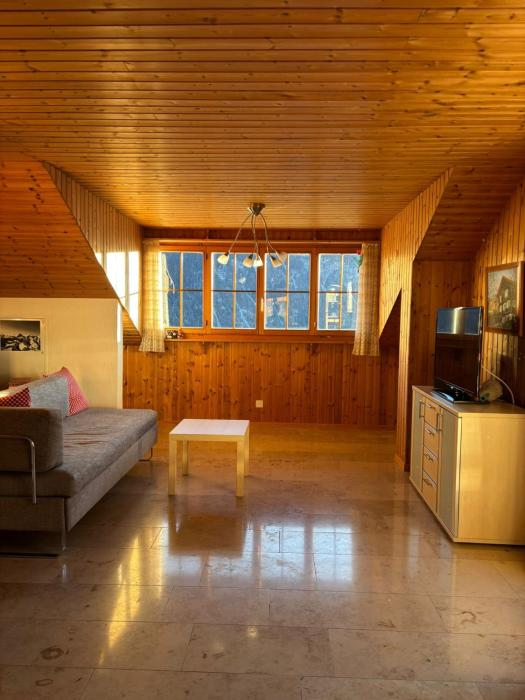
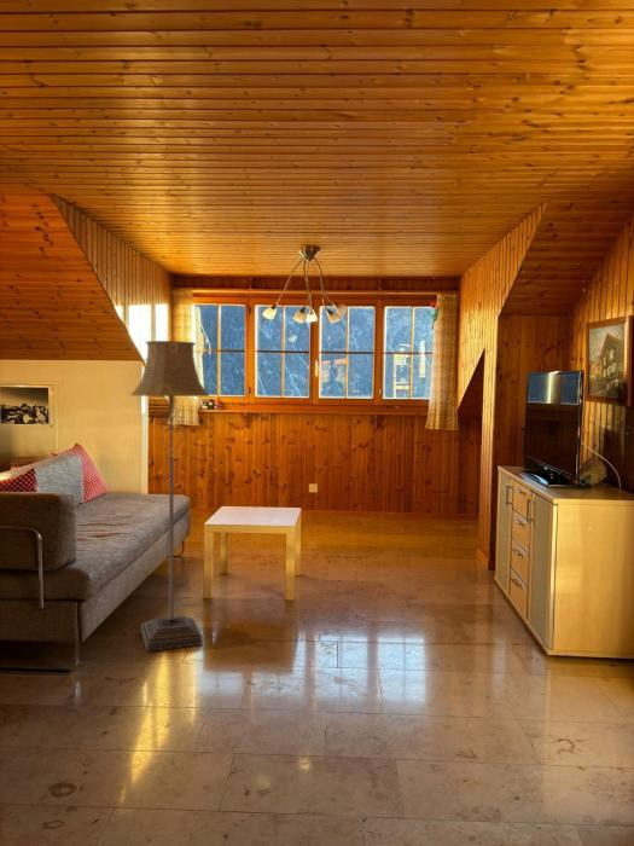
+ floor lamp (170, 492)
